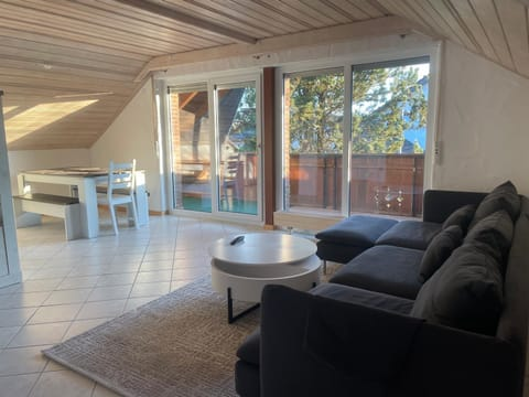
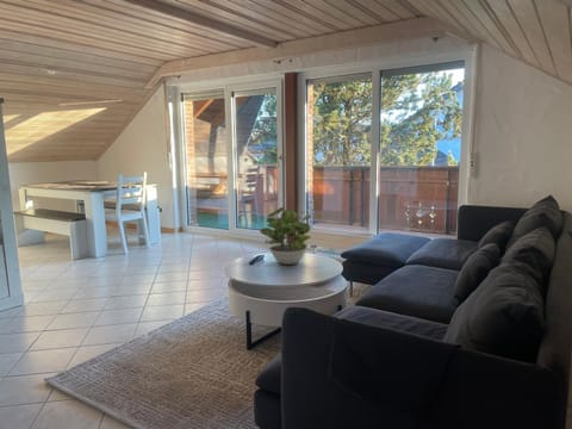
+ potted plant (286, 234)
